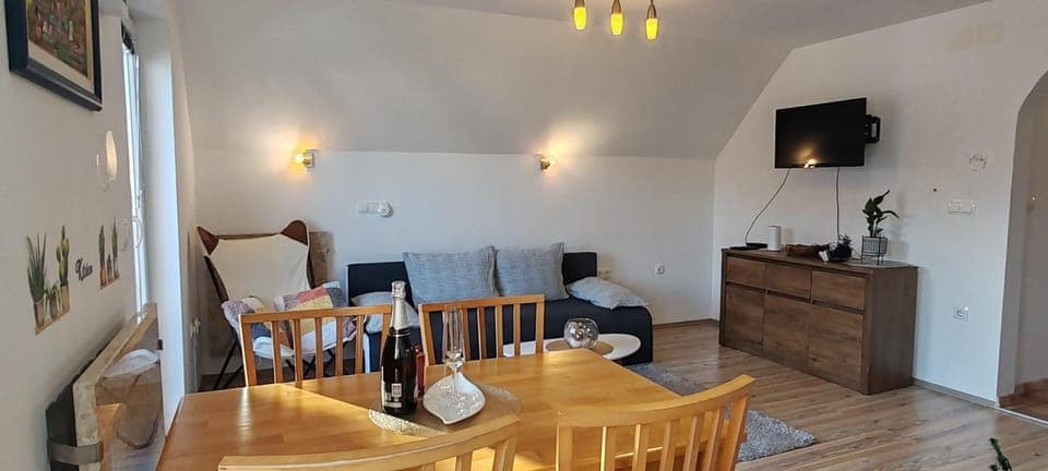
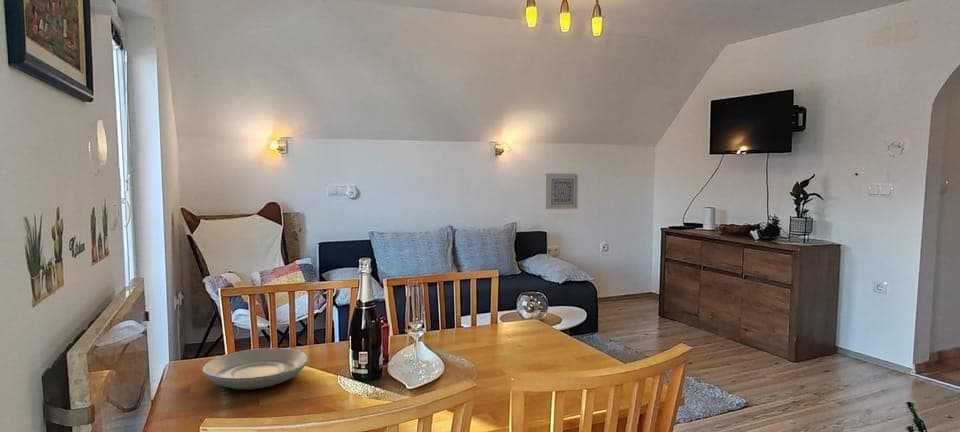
+ wall art (562, 191)
+ plate (257, 369)
